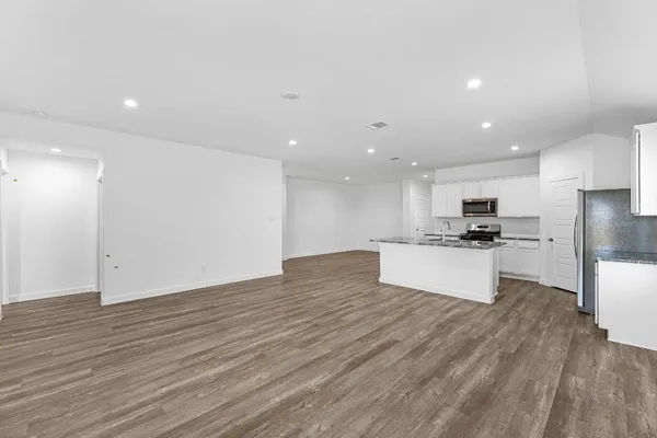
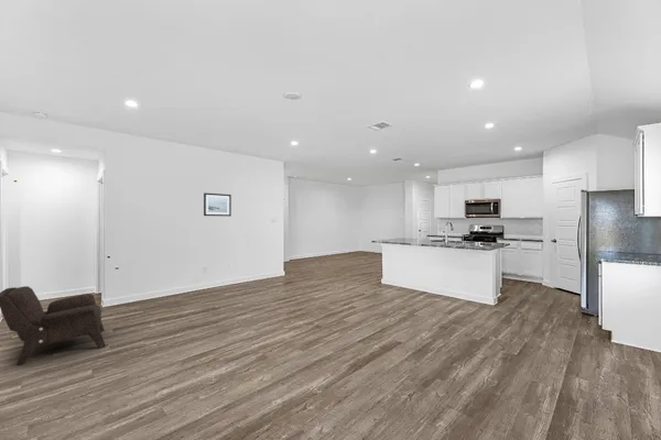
+ wall art (217, 205)
+ armchair (56, 317)
